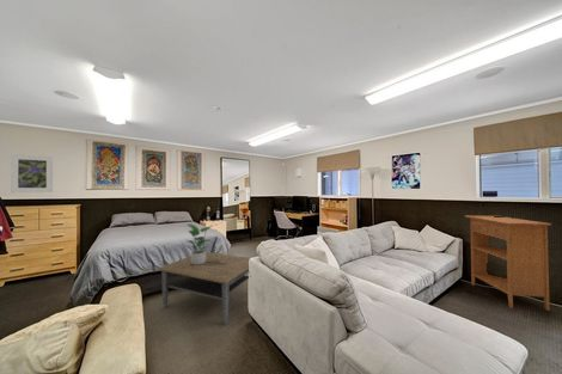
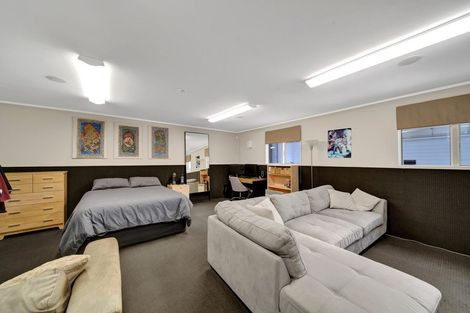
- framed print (32, 173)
- potted plant (200, 243)
- bookshelf (502, 257)
- coffee table (212, 282)
